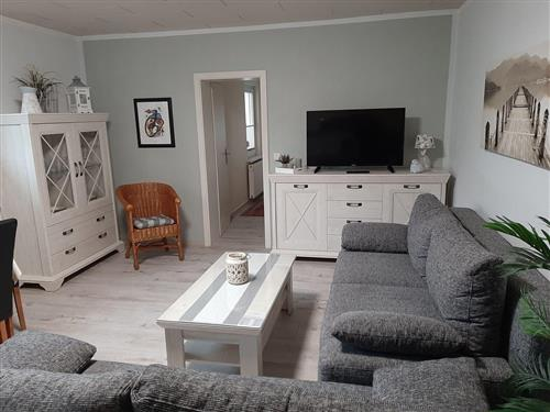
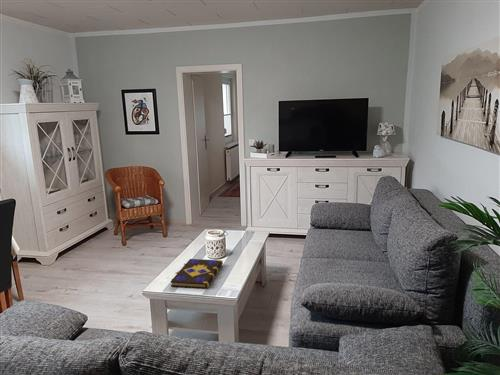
+ book (196, 271)
